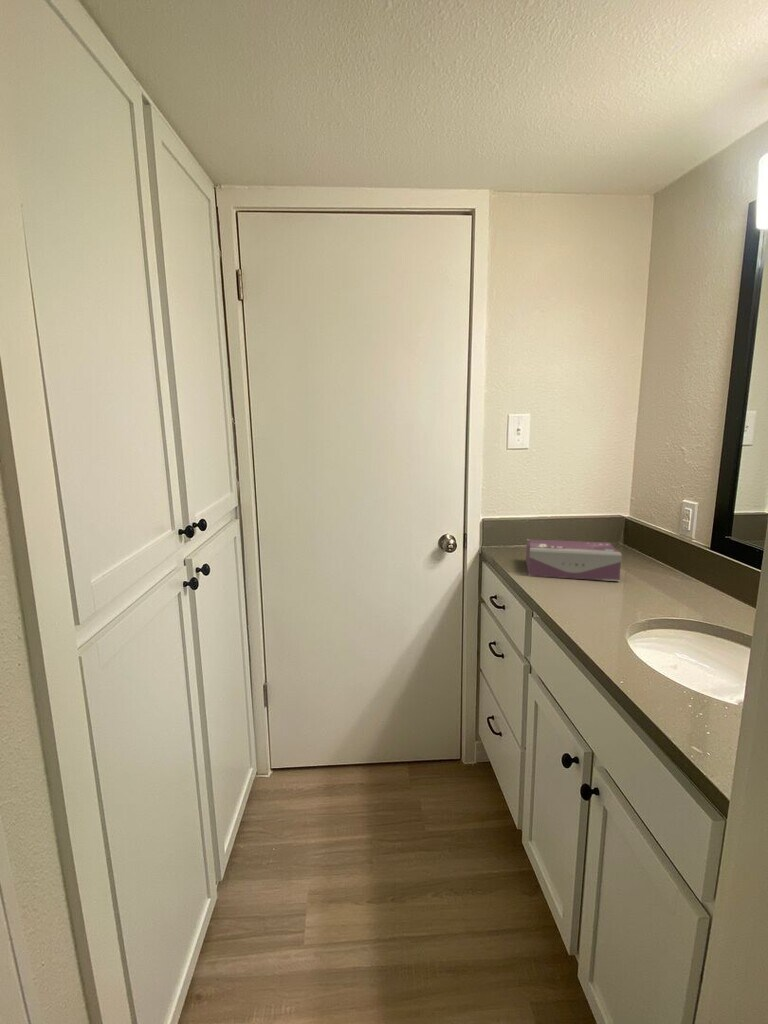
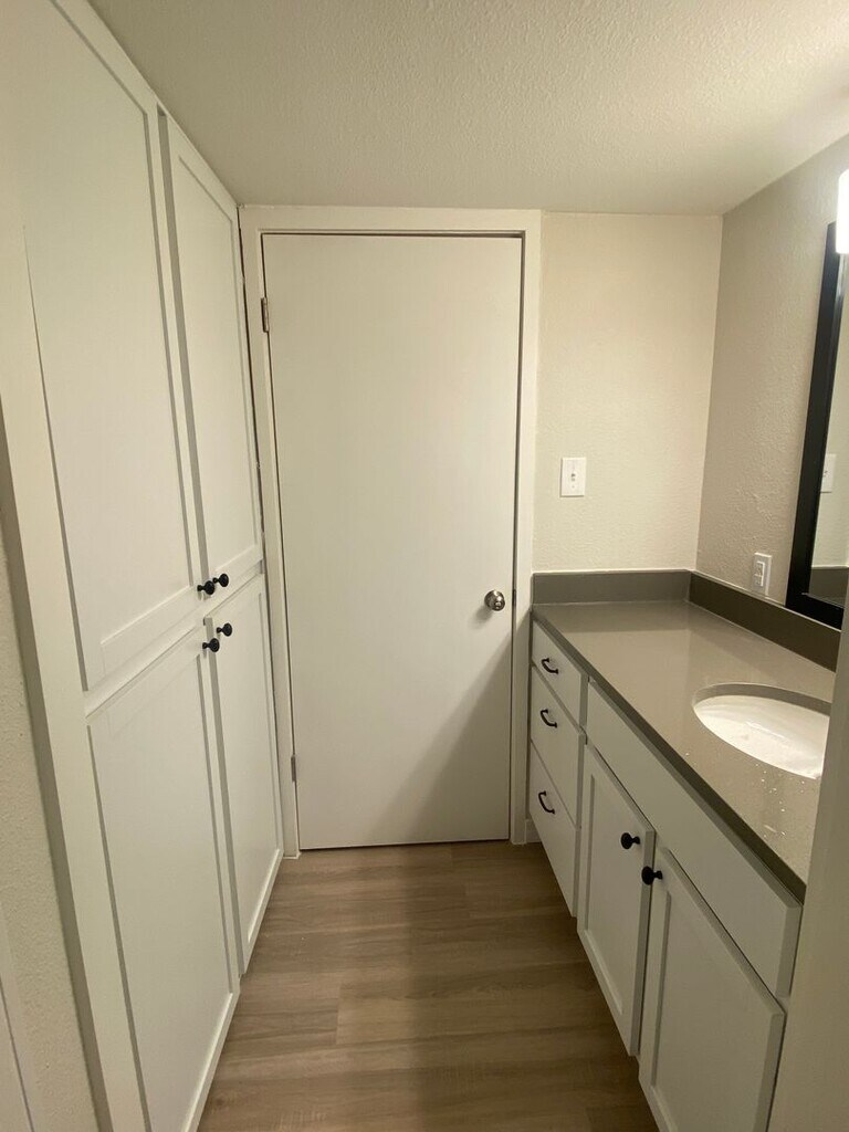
- tissue box (570, 557)
